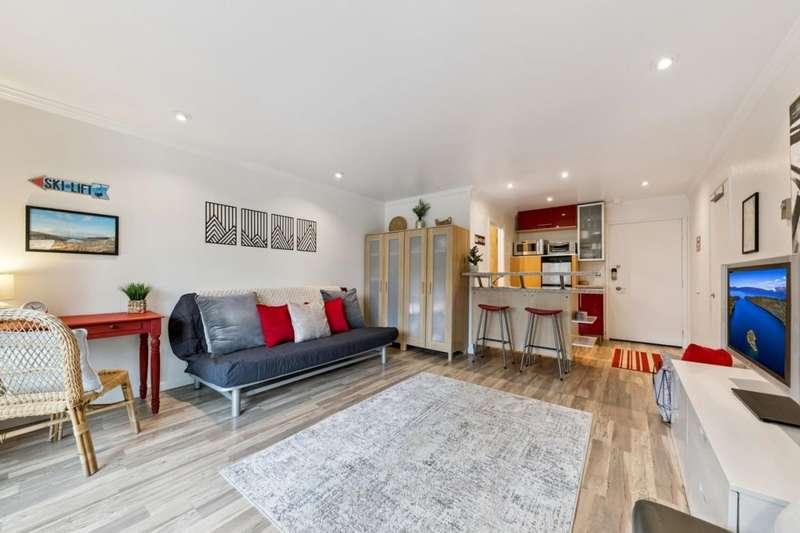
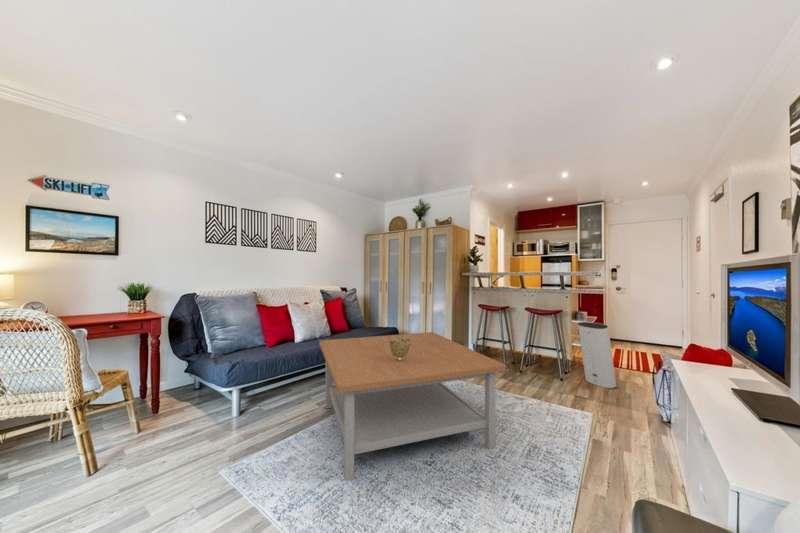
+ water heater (596, 354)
+ coffee table (399, 387)
+ decorative bowl (399, 349)
